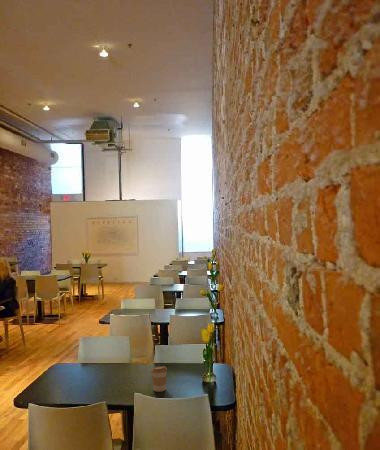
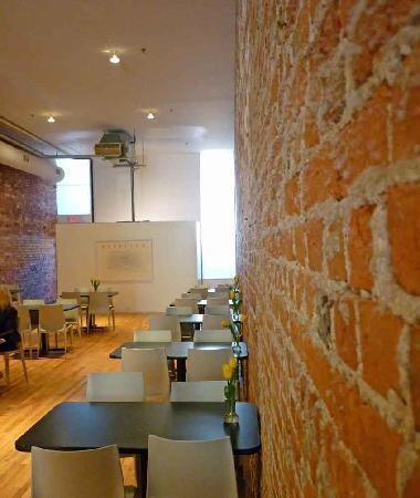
- coffee cup (159, 378)
